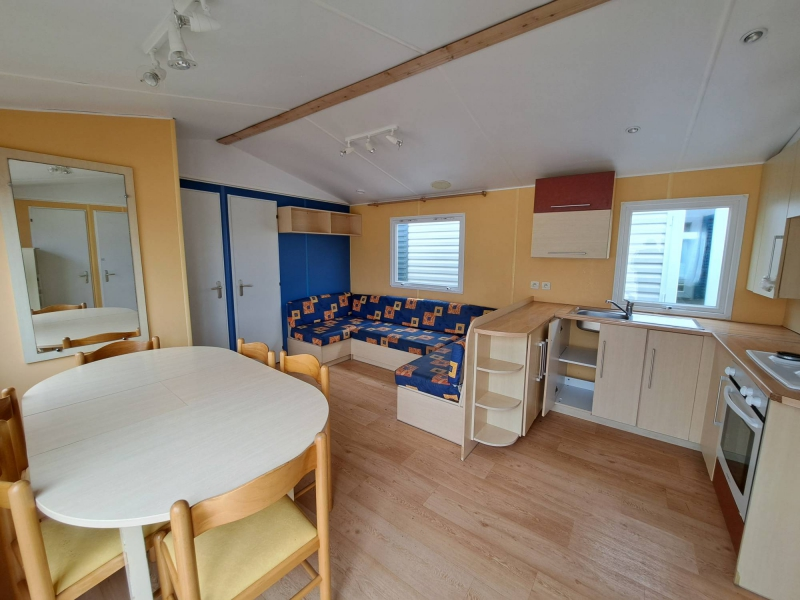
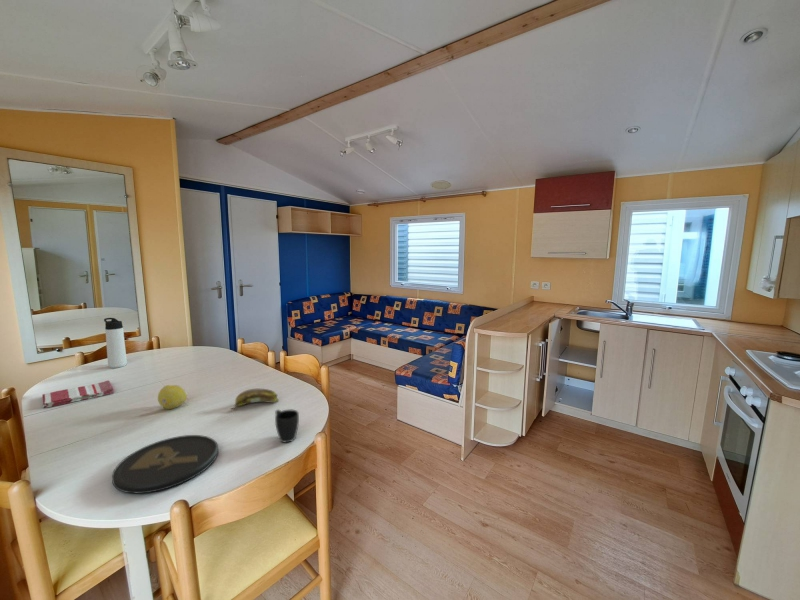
+ mug (285, 424)
+ fruit (172, 396)
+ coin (169, 460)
+ thermos bottle (114, 342)
+ banana (253, 397)
+ dish towel (79, 392)
